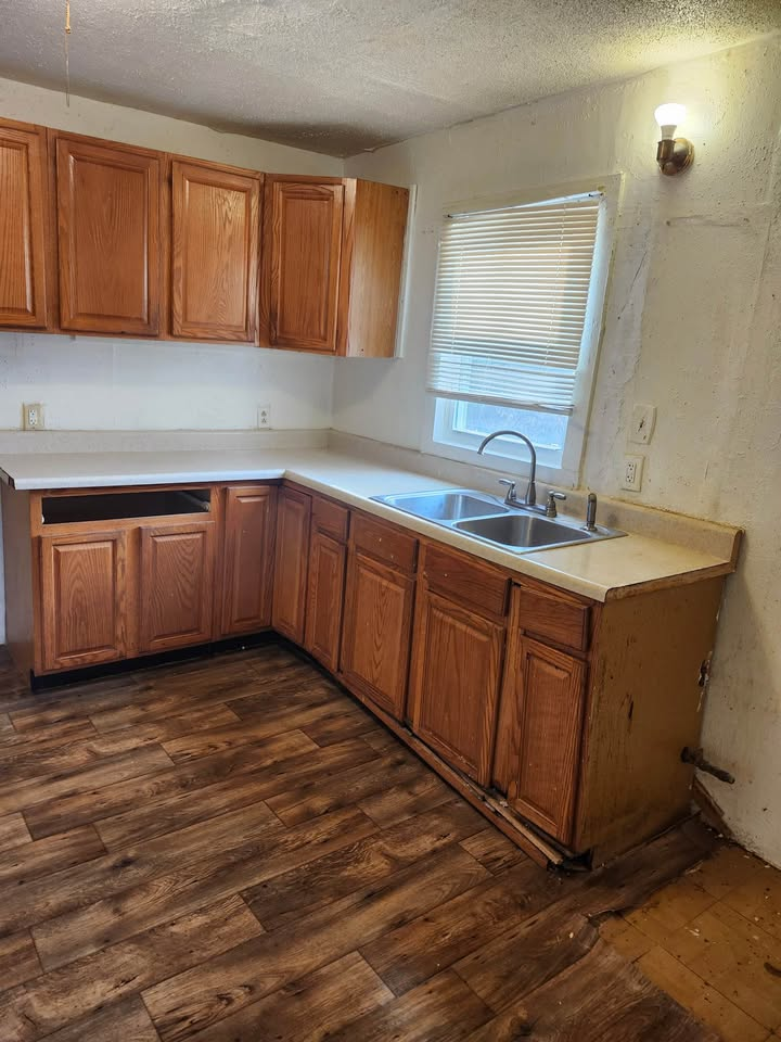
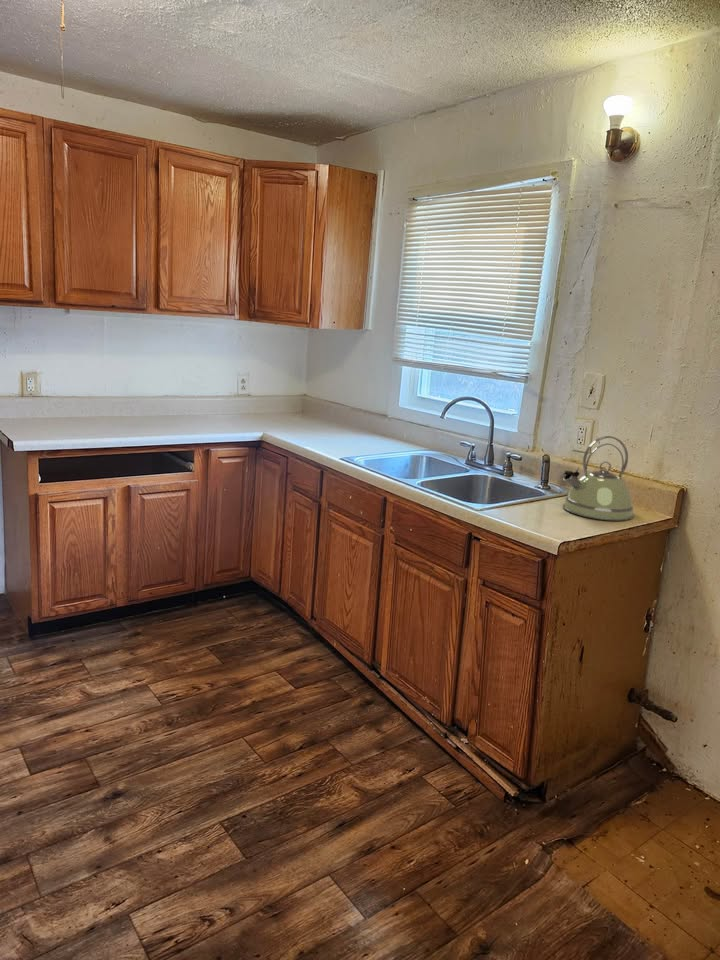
+ kettle (599, 473)
